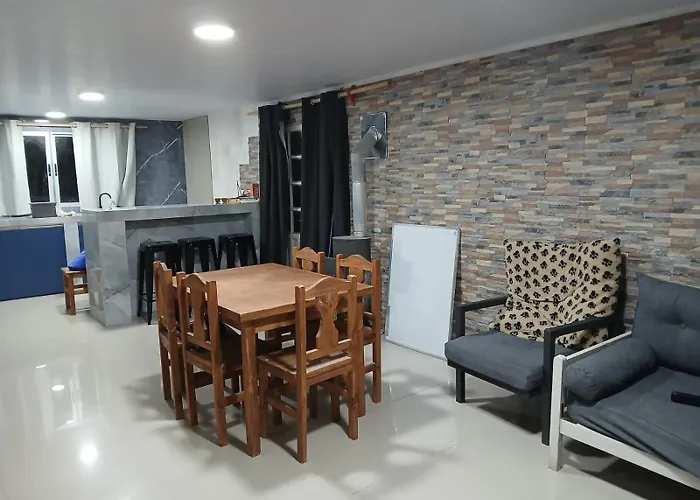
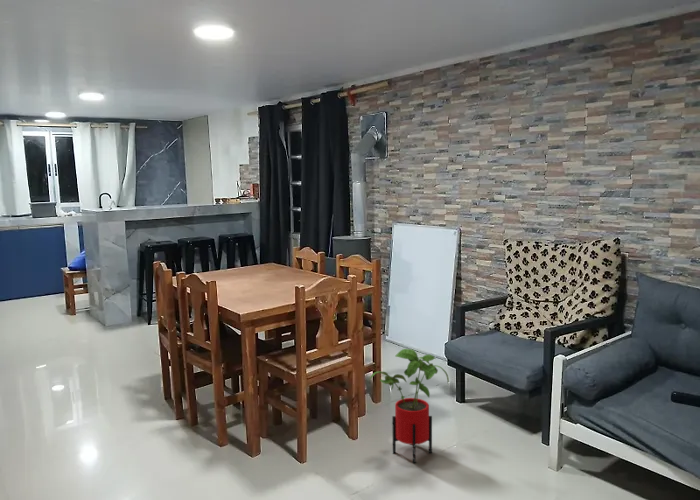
+ house plant (410, 400)
